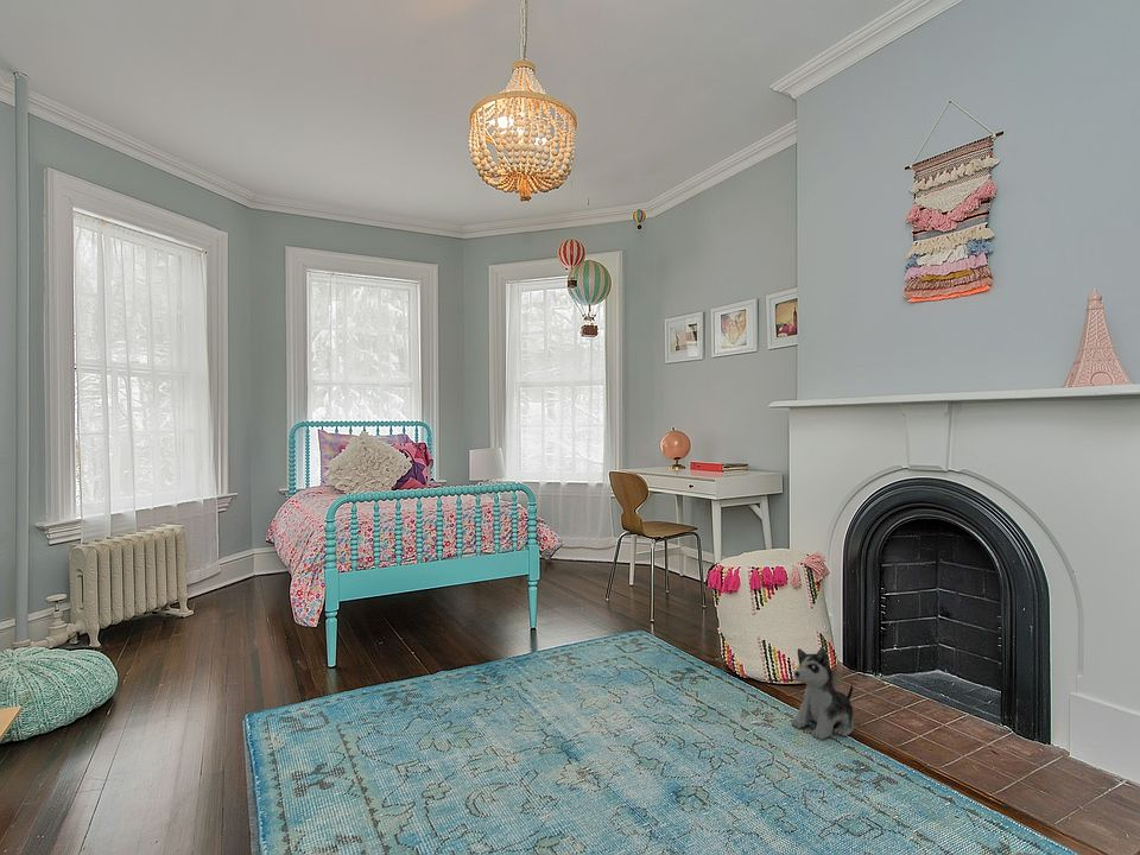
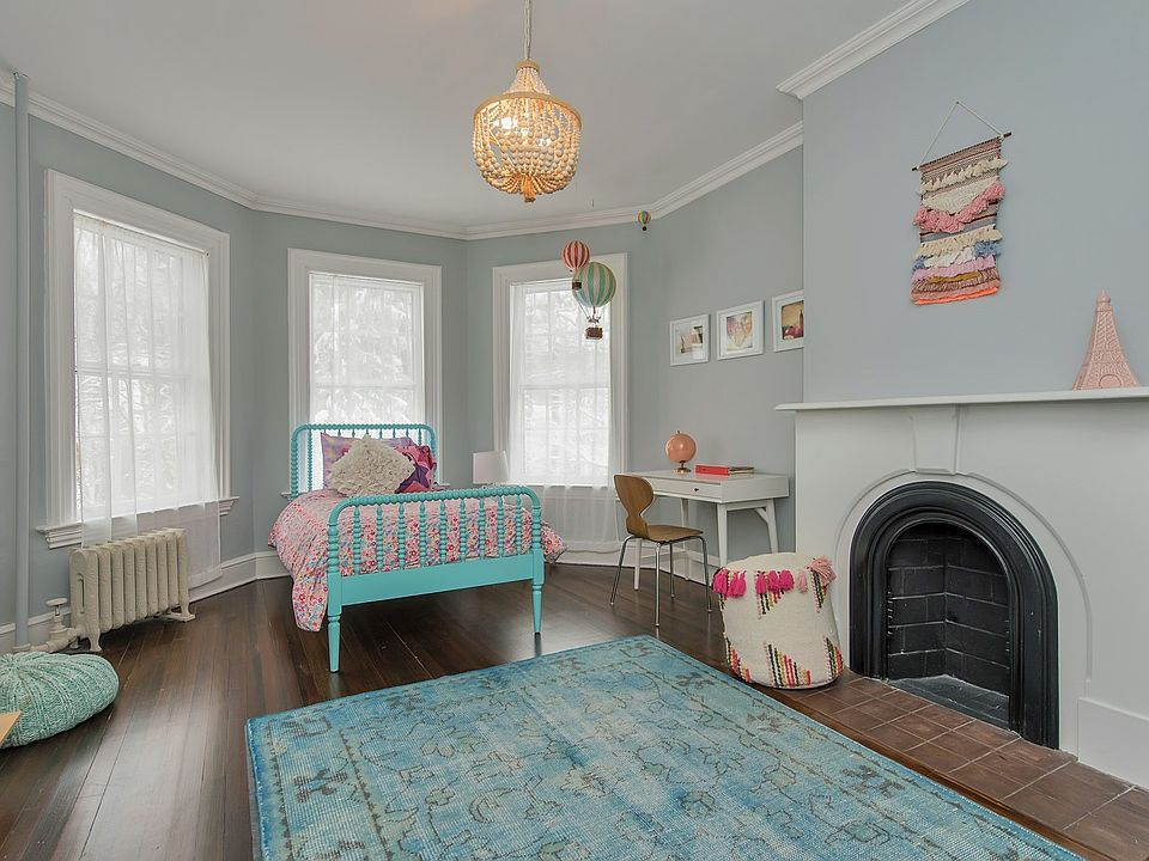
- plush toy (826, 684)
